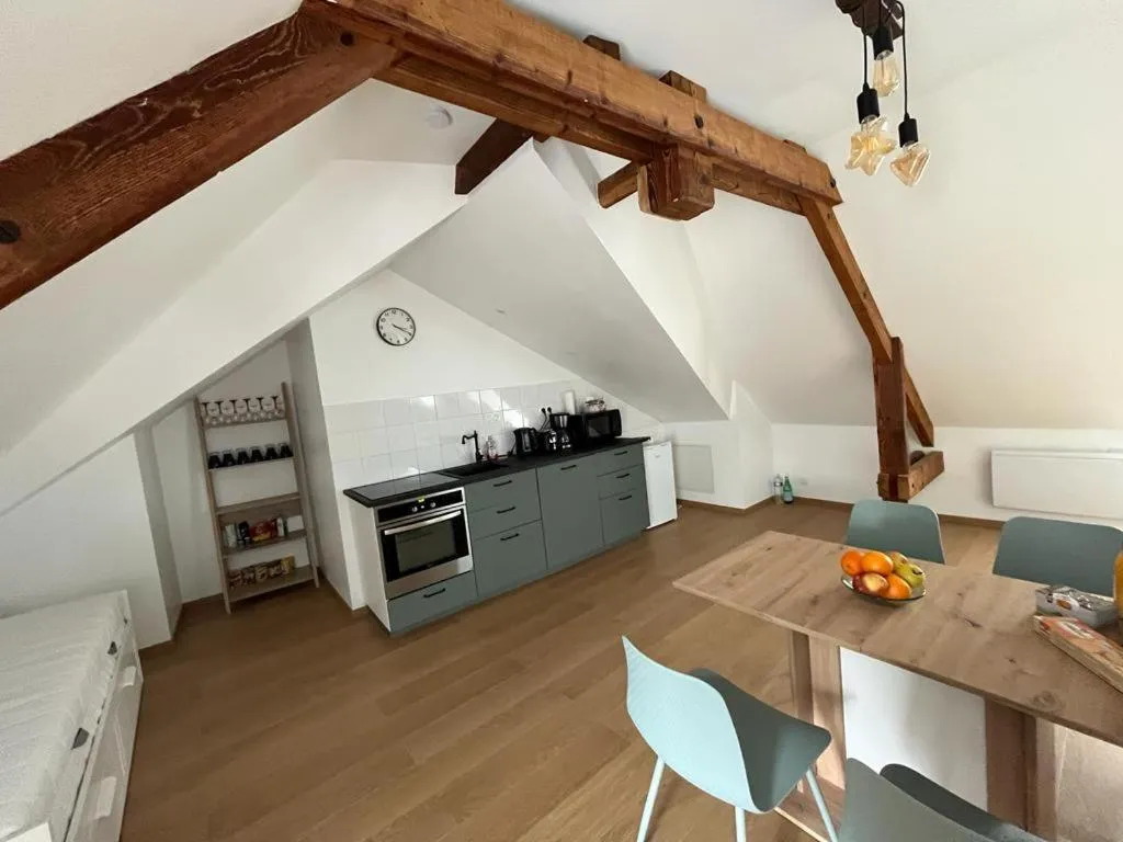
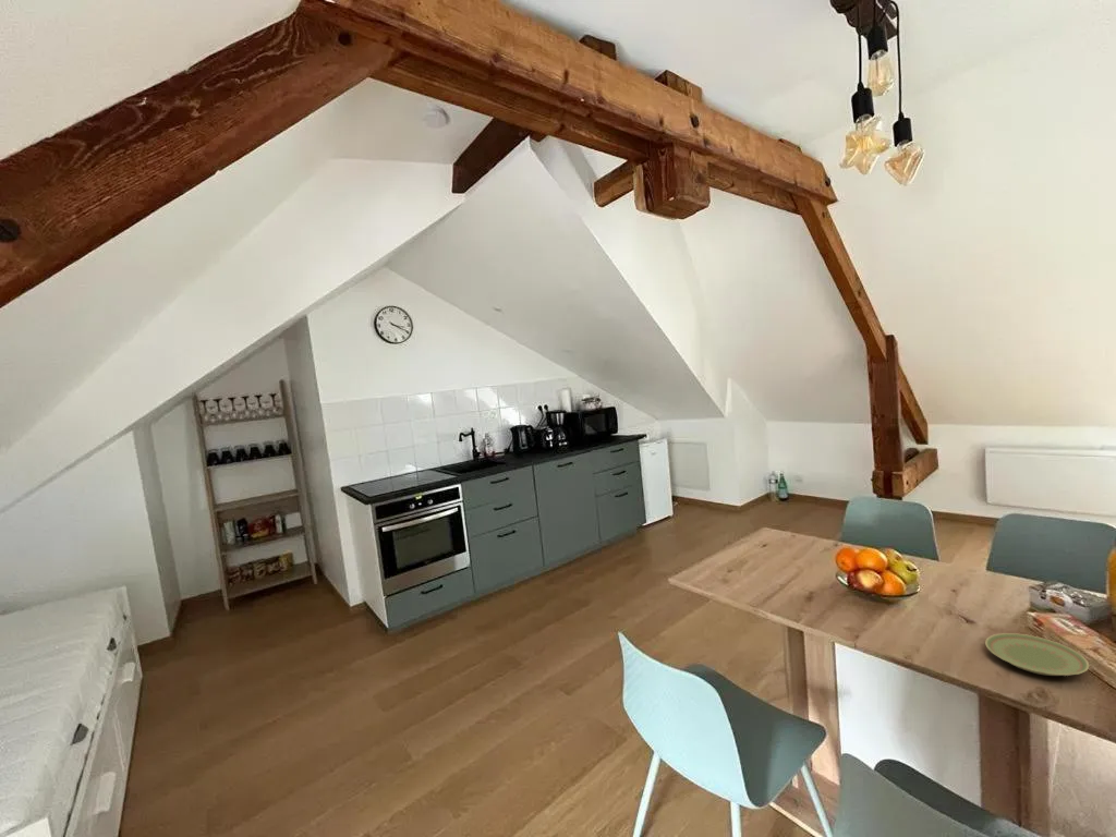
+ plate (1034, 656)
